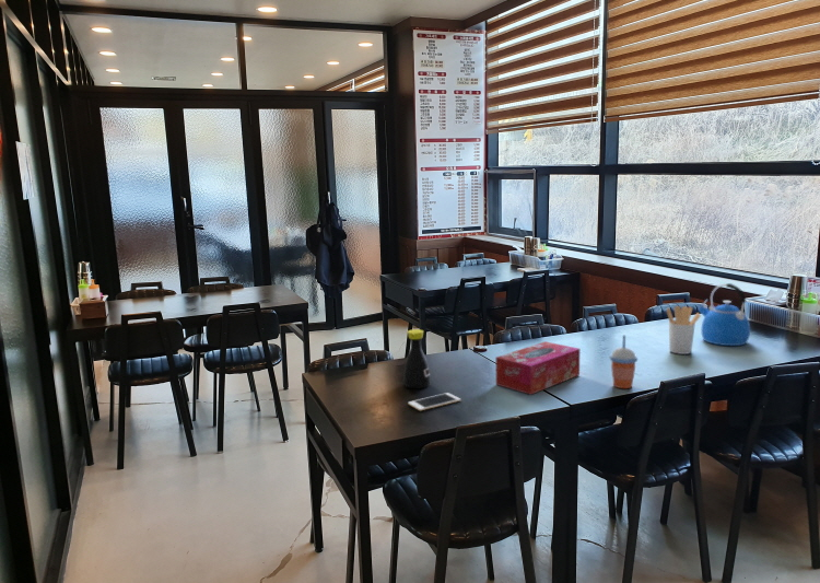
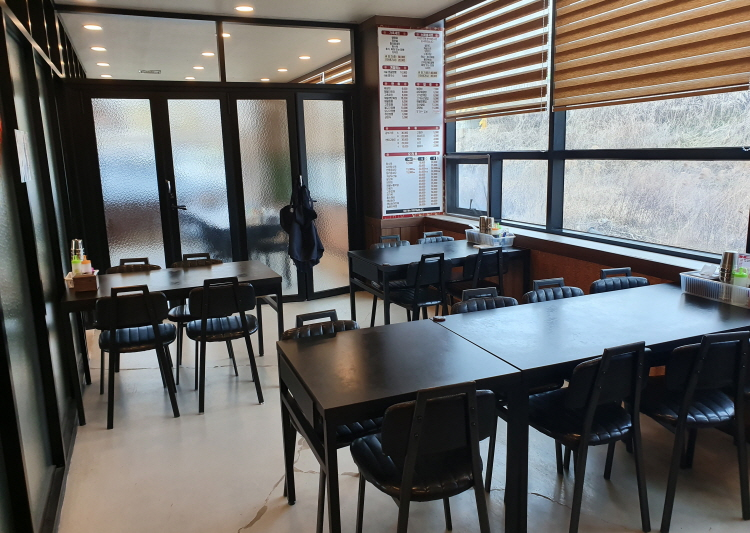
- utensil holder (681, 328)
- kettle (722, 311)
- cell phone (434, 401)
- bottle (415, 358)
- tissue box (538, 365)
- cup with straw (623, 360)
